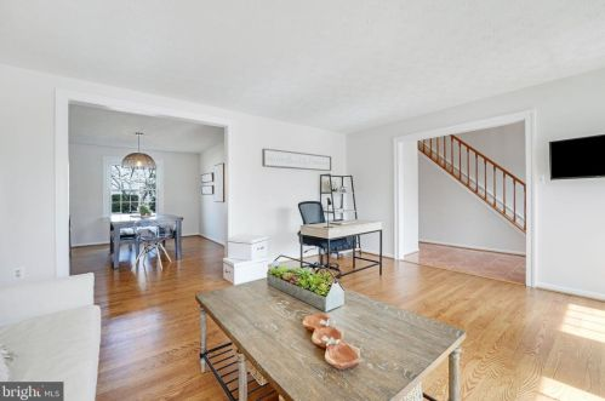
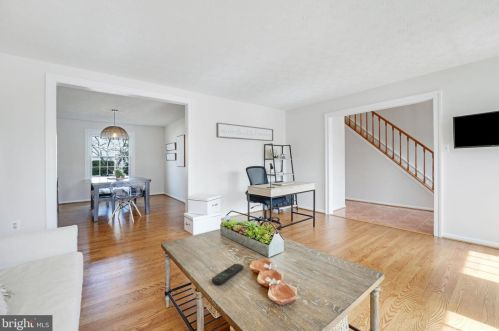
+ remote control (228, 273)
